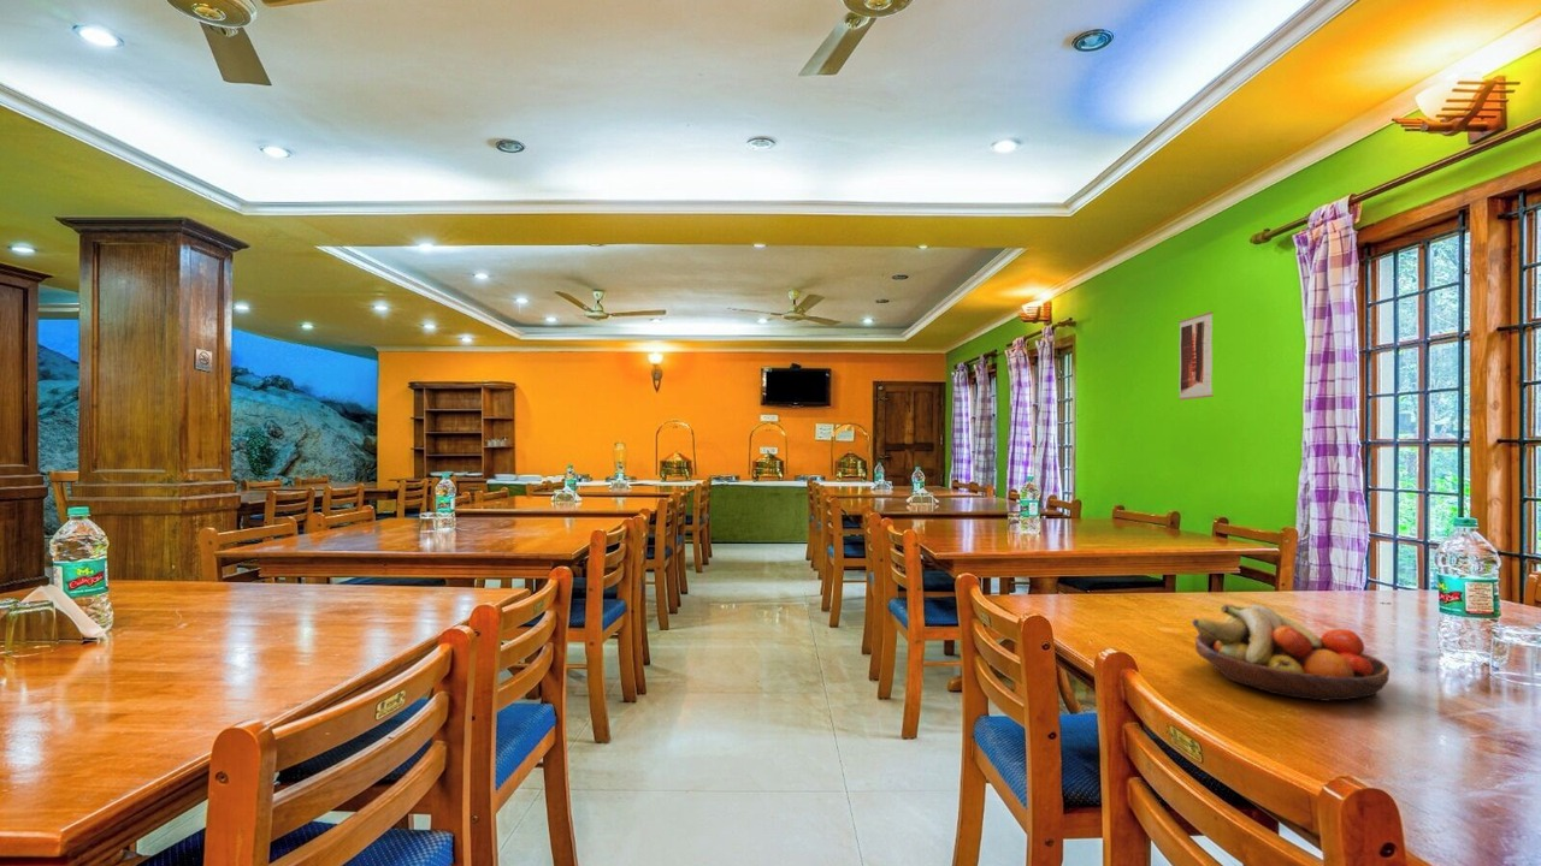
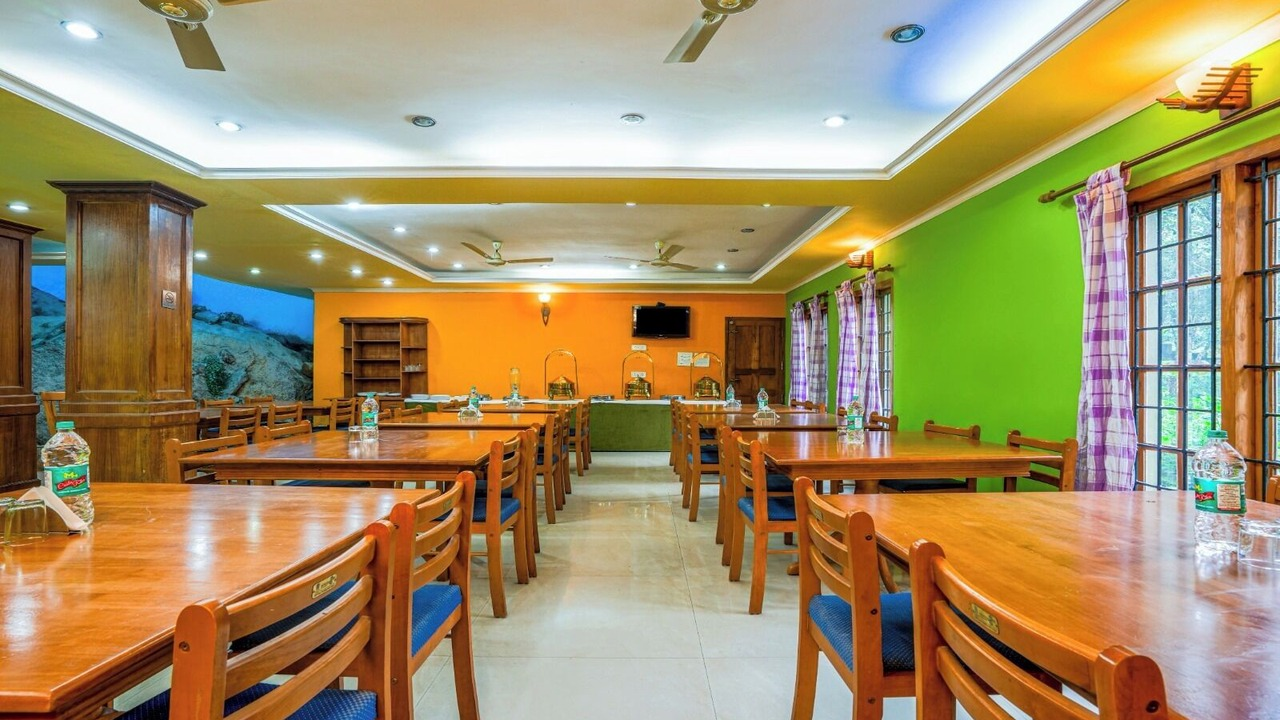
- fruit bowl (1285, 645)
- wall art (1194, 357)
